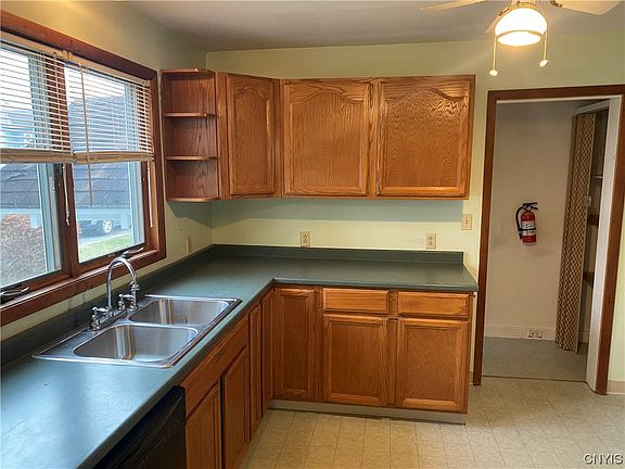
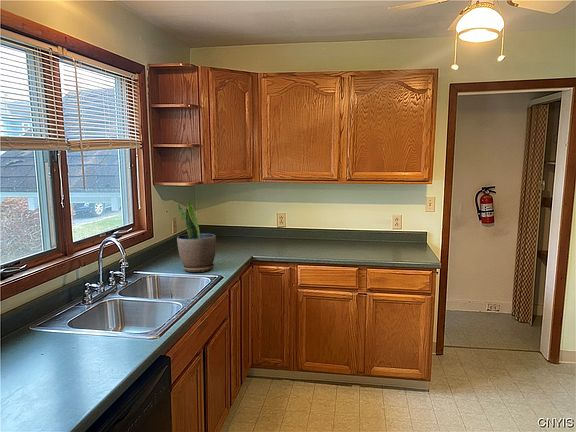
+ potted plant (196, 234)
